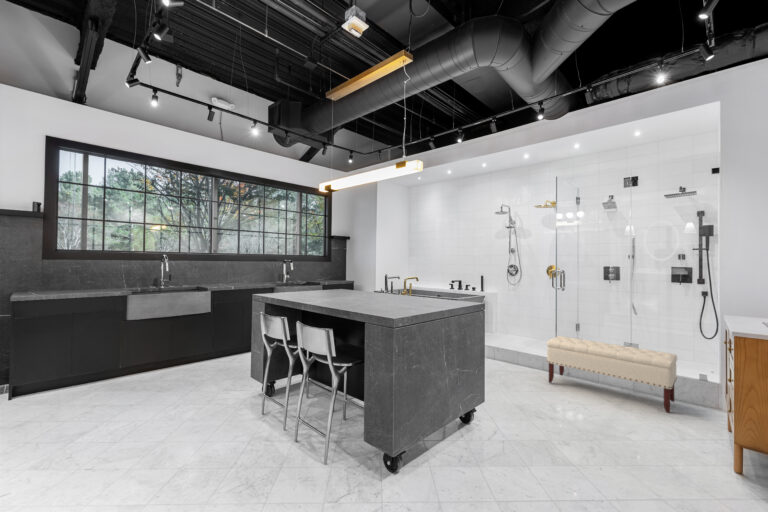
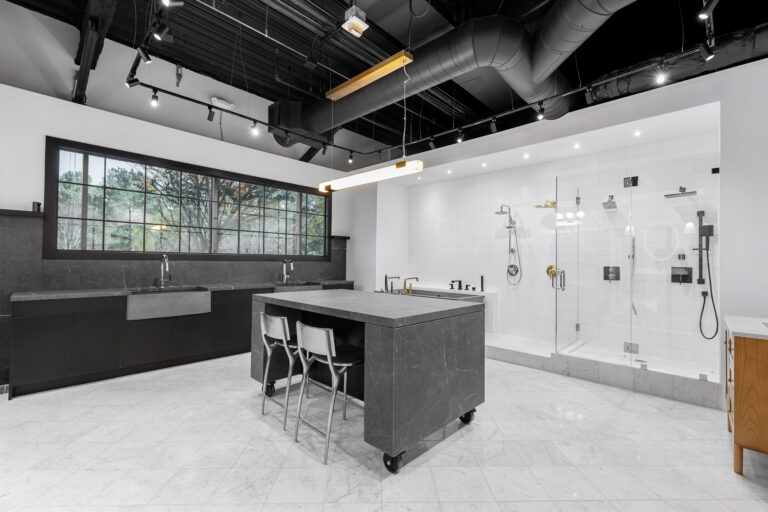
- bench (607, 368)
